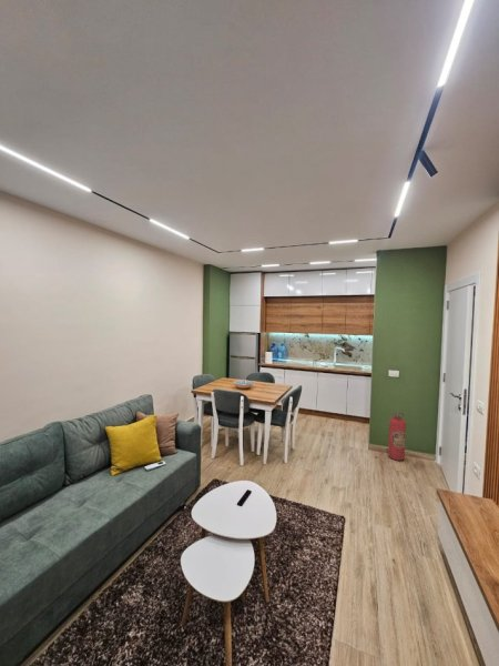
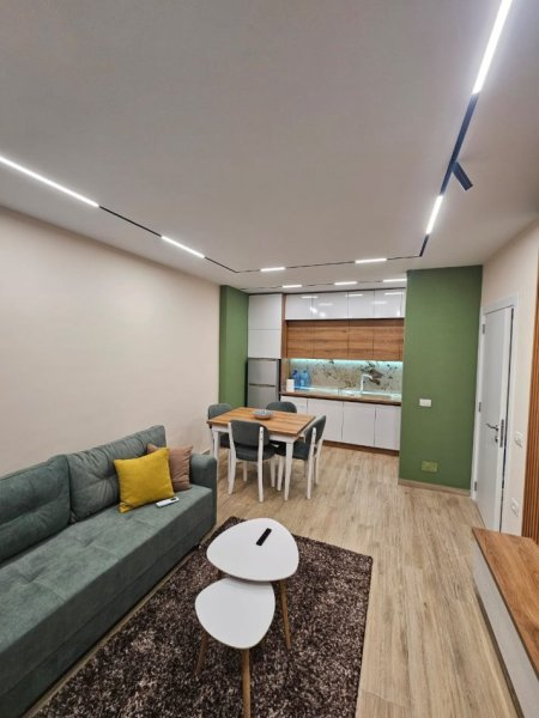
- fire extinguisher (397, 435)
